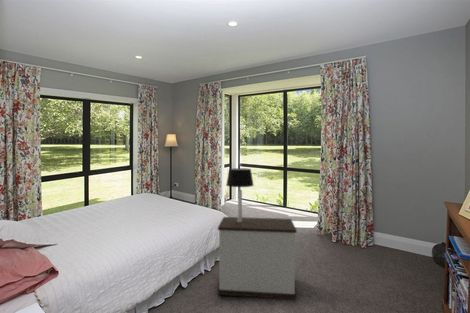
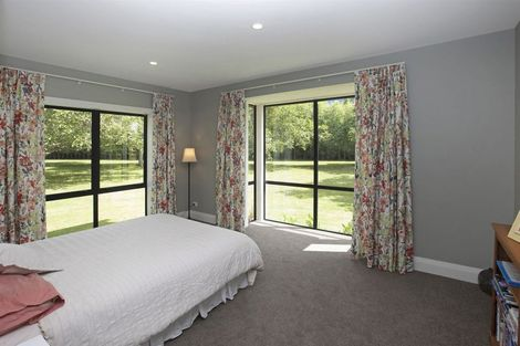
- nightstand (256, 254)
- table lamp (239, 195)
